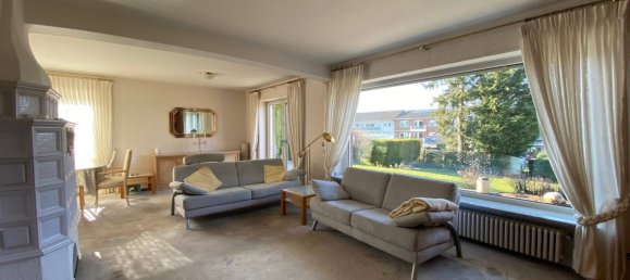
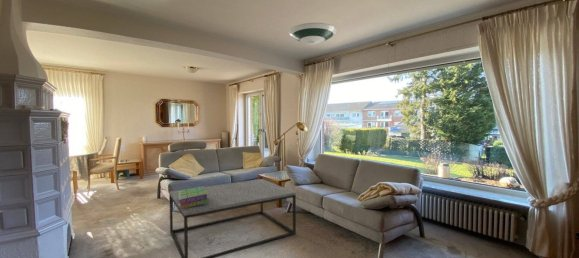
+ coffee table (230, 209)
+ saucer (312, 38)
+ stack of books (193, 197)
